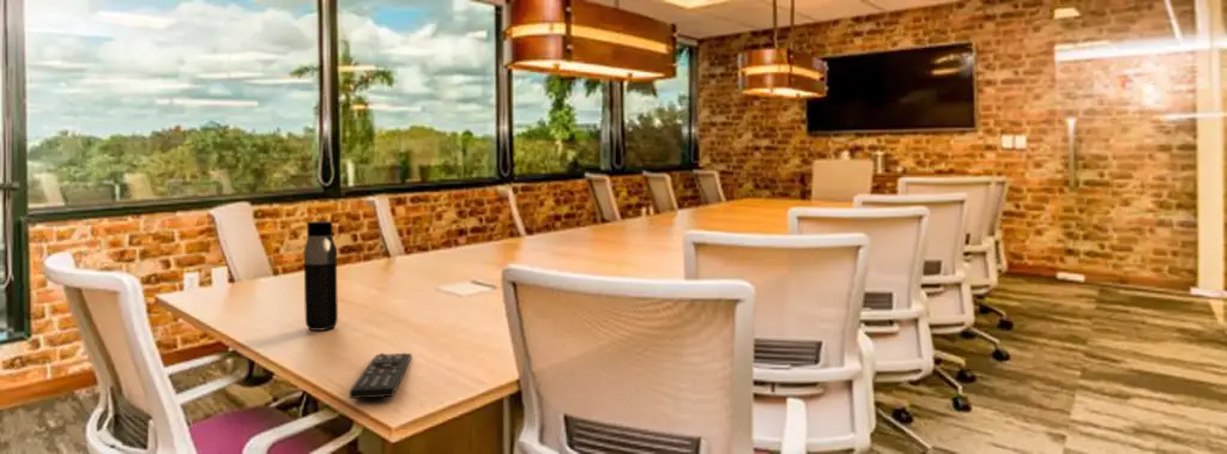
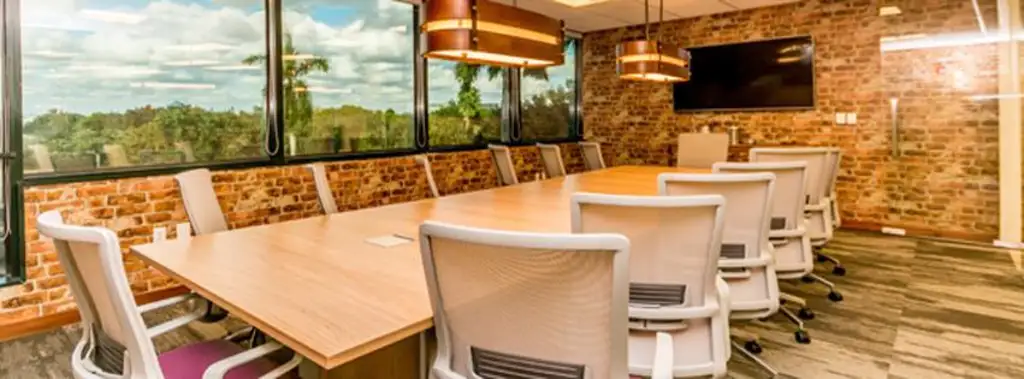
- remote control (383, 371)
- water bottle (320, 274)
